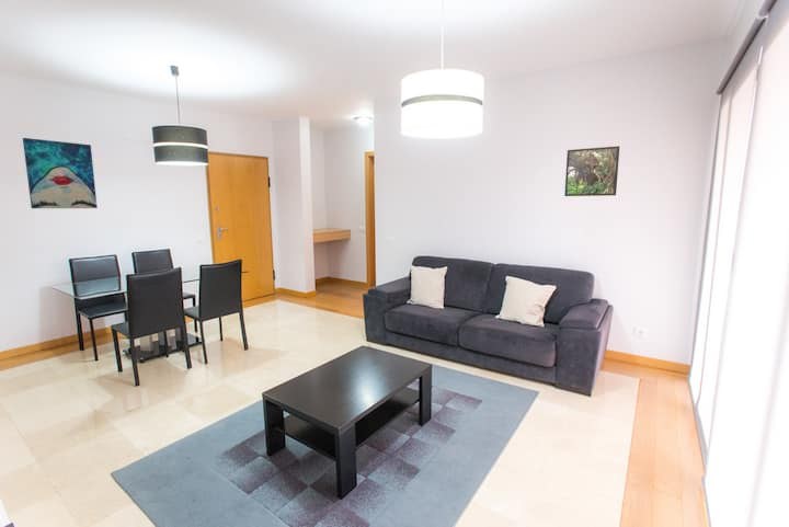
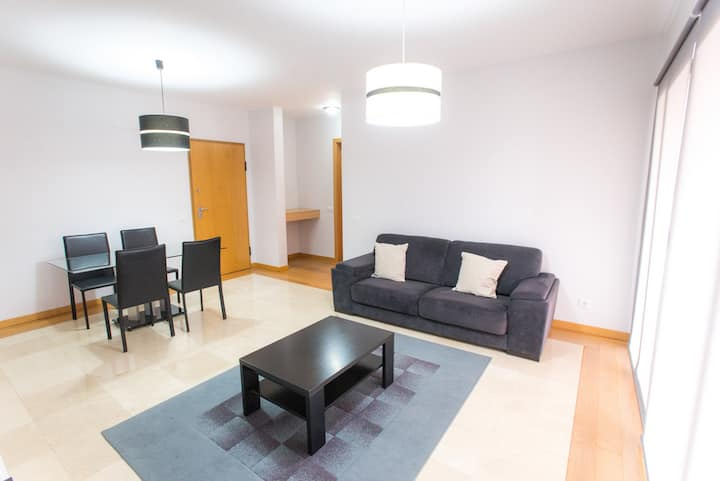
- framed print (591, 172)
- wall art (61, 175)
